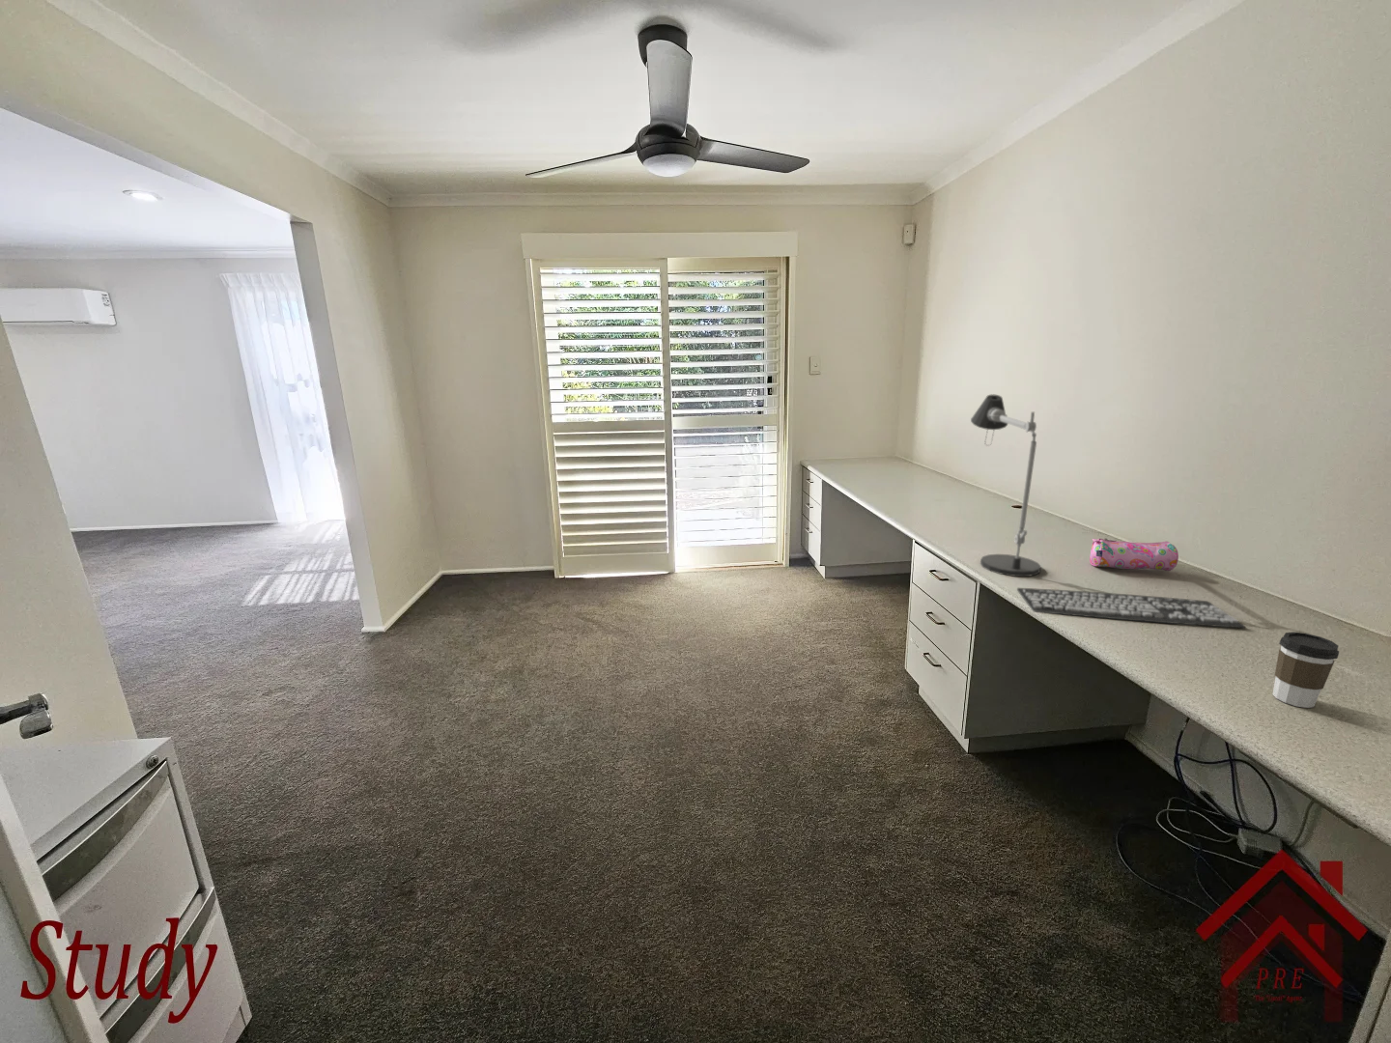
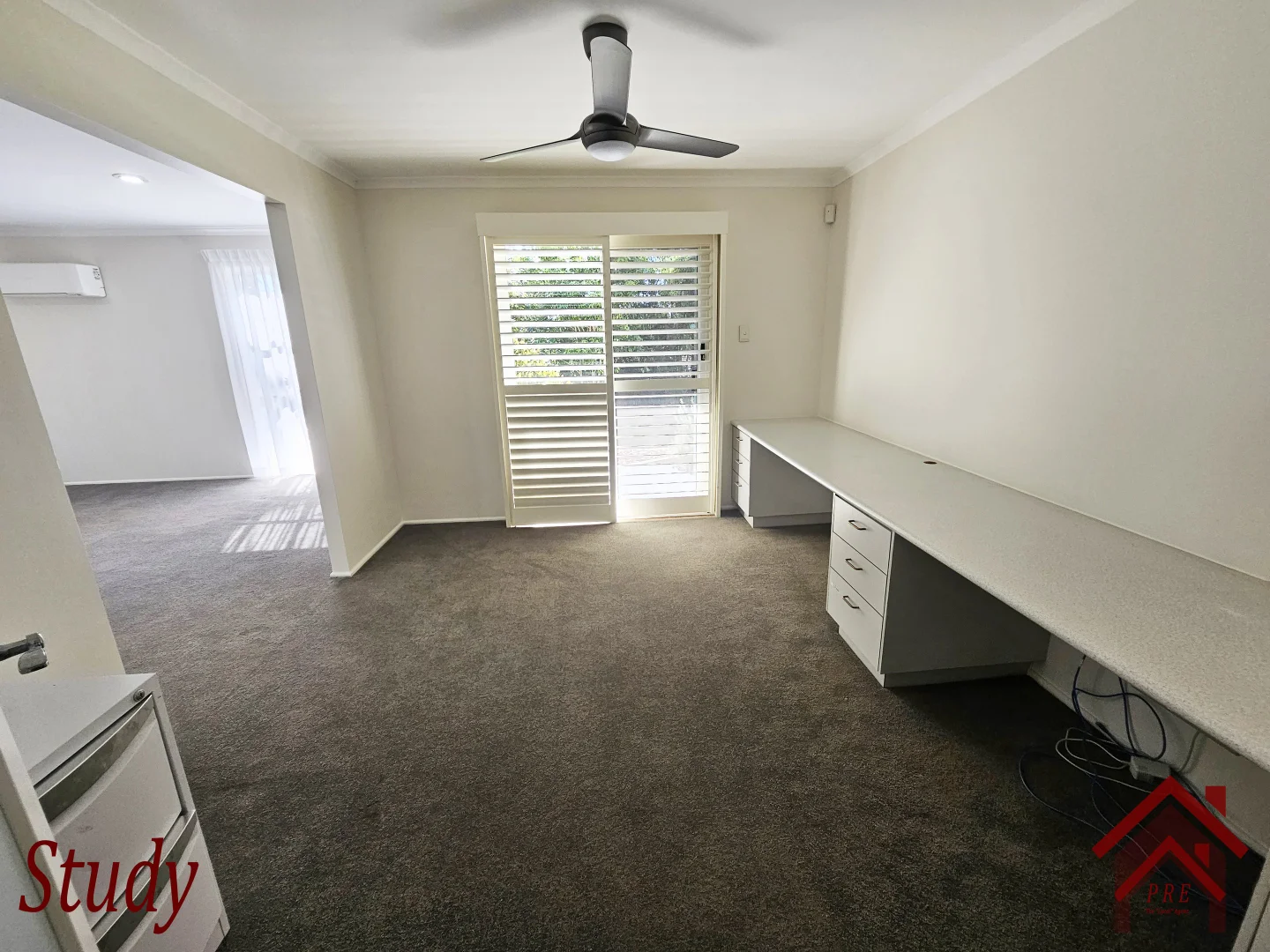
- coffee cup (1301, 671)
- keyboard (1122, 605)
- desk lamp (1025, 482)
- pencil case (1131, 553)
